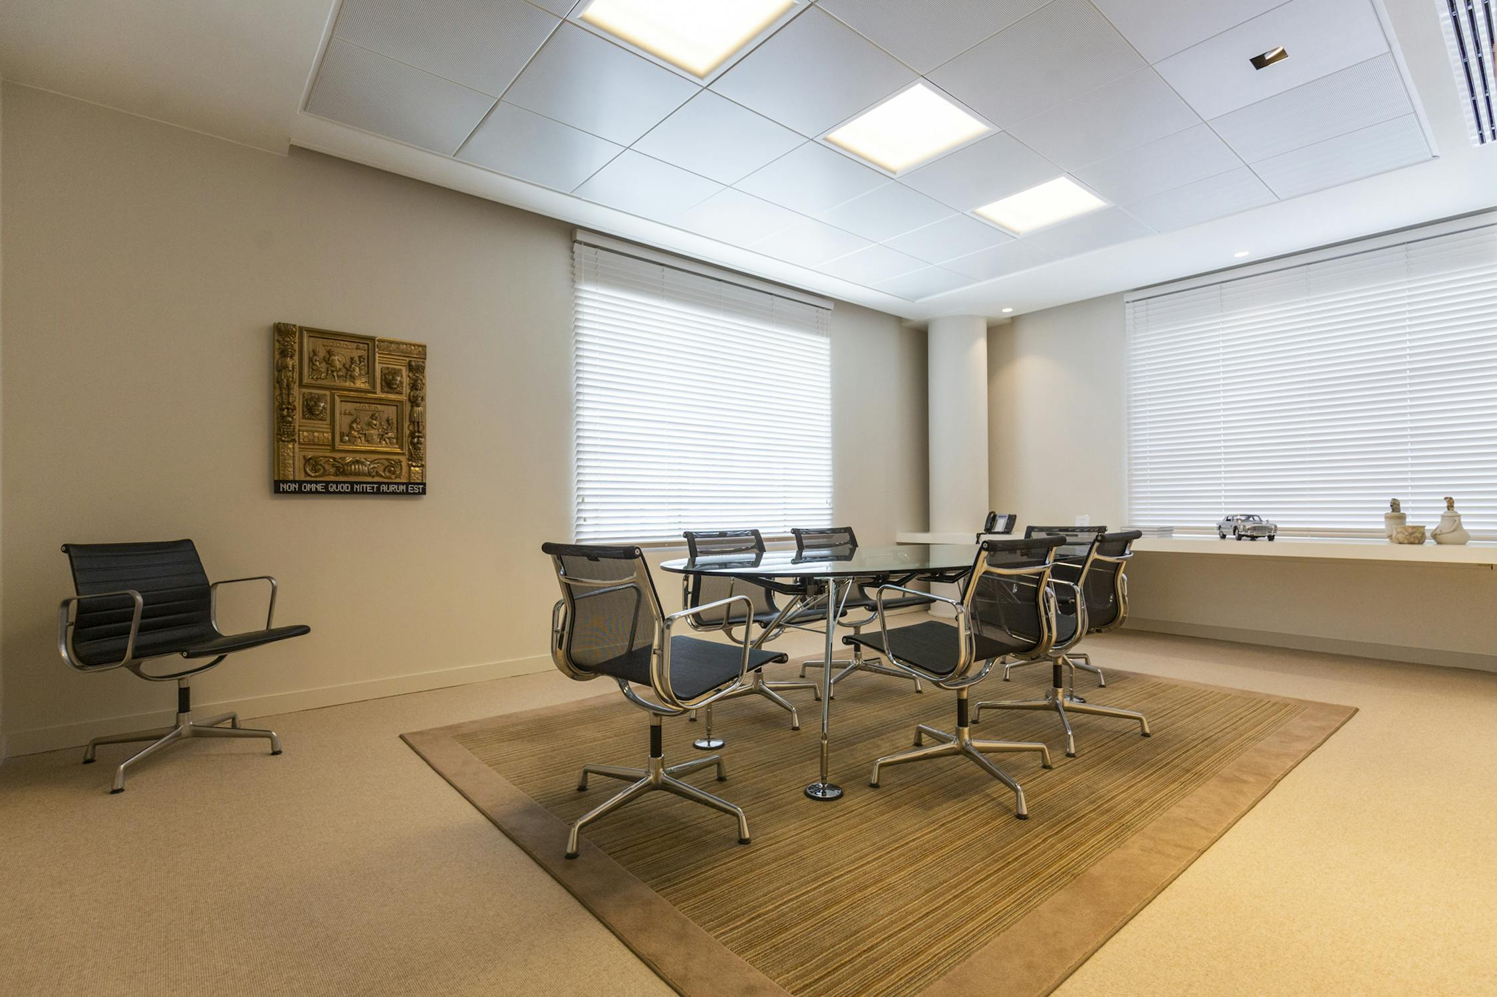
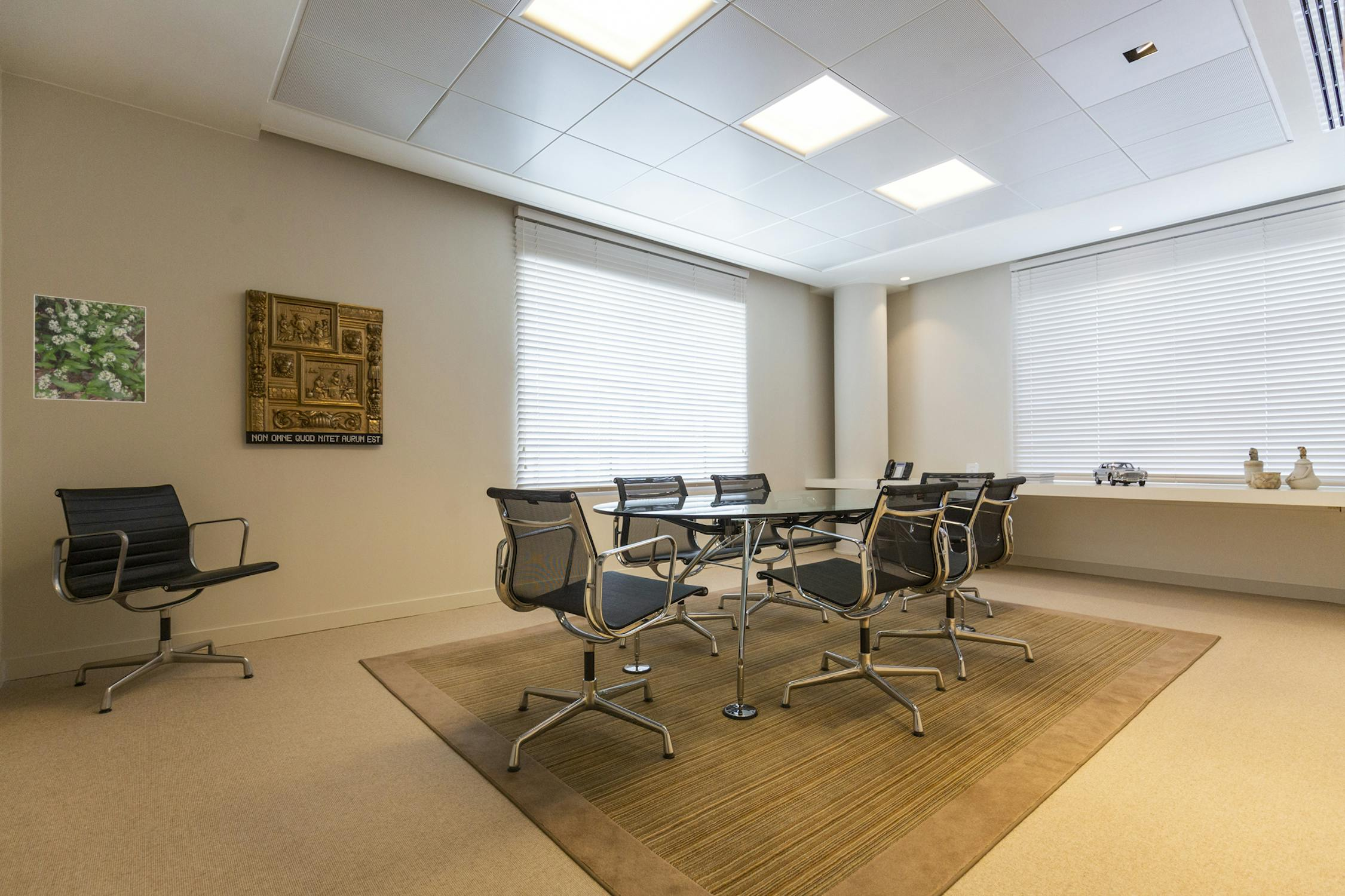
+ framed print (92, 351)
